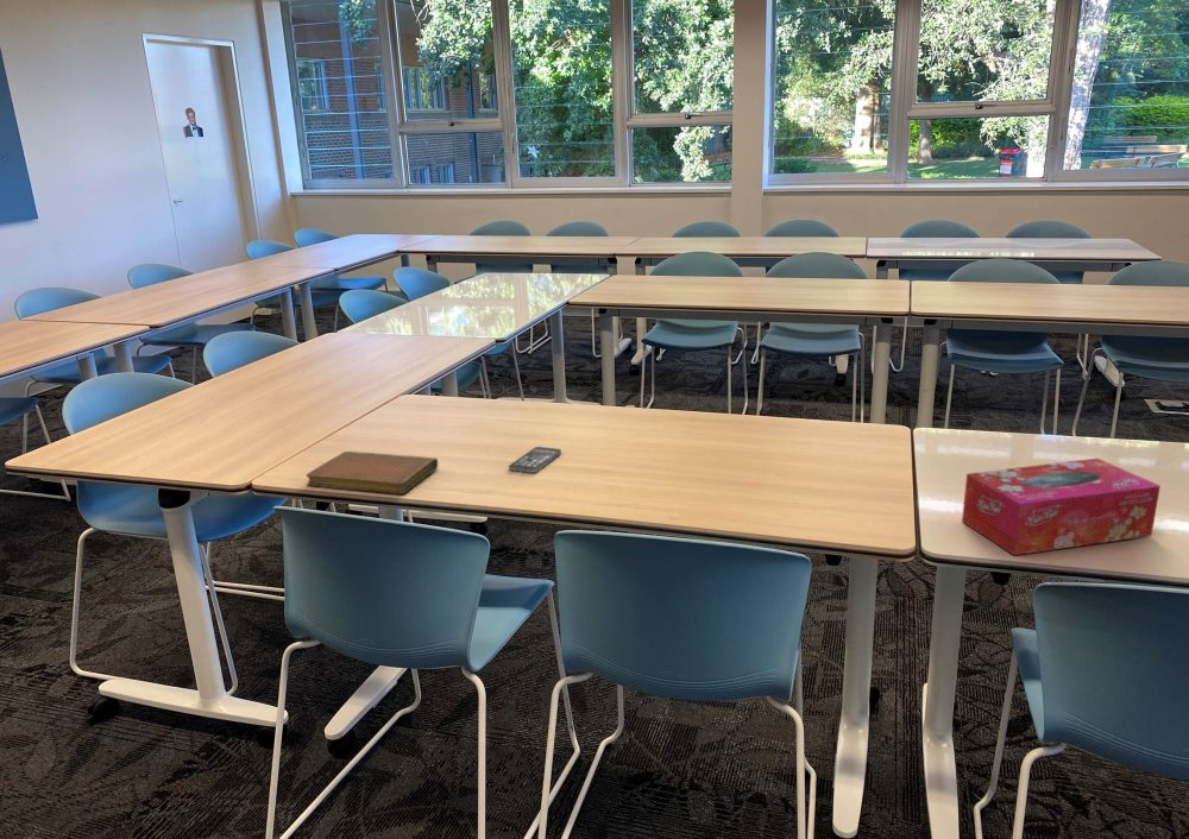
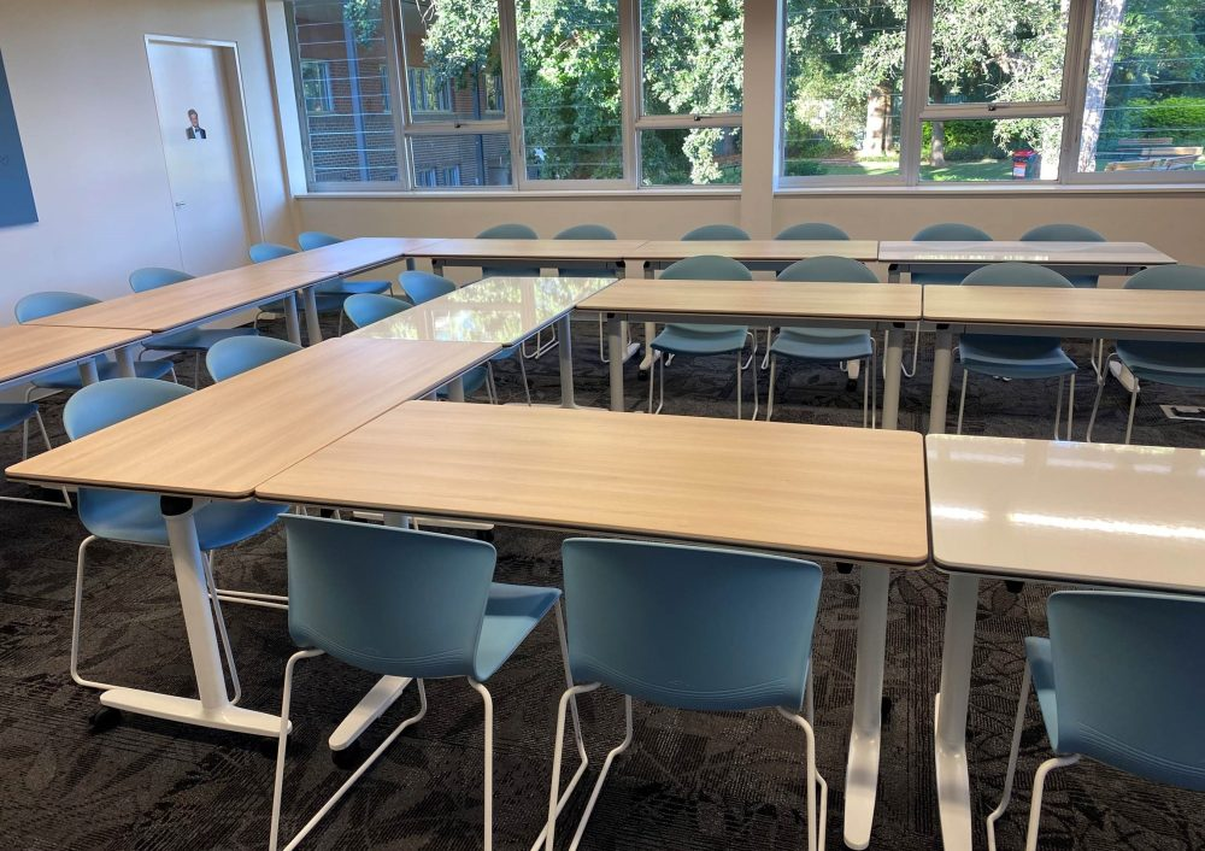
- notebook (372, 471)
- smartphone (535, 459)
- tissue box (1057, 504)
